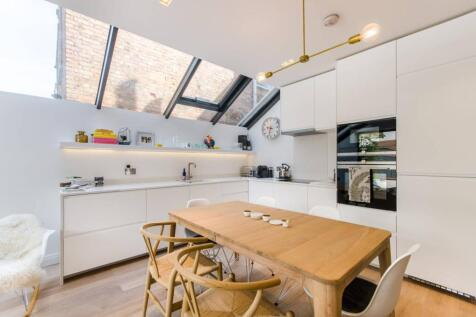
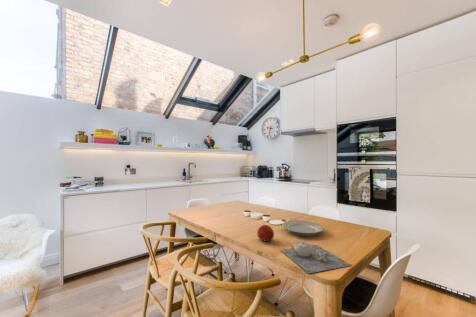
+ fruit (265, 232)
+ teapot (313, 250)
+ plate (302, 228)
